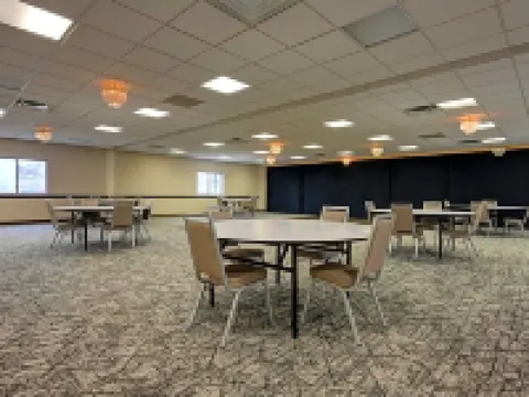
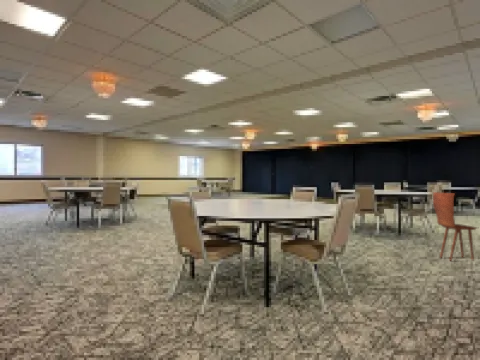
+ dining chair (454, 225)
